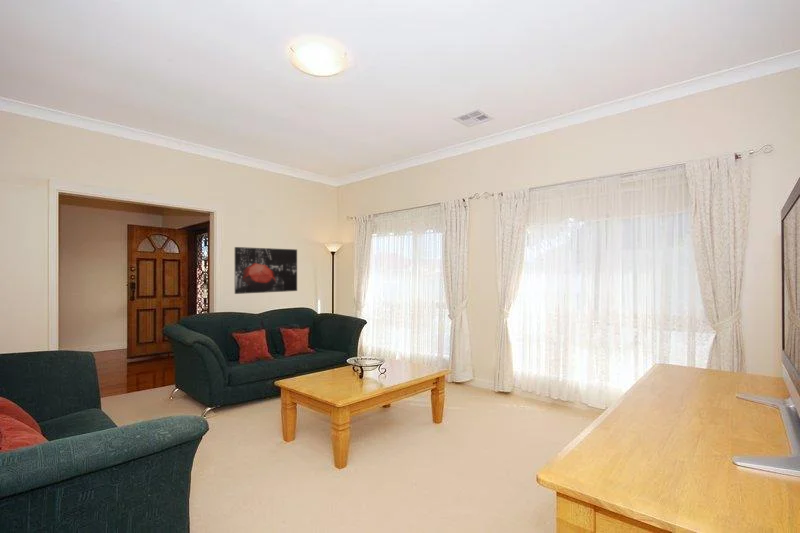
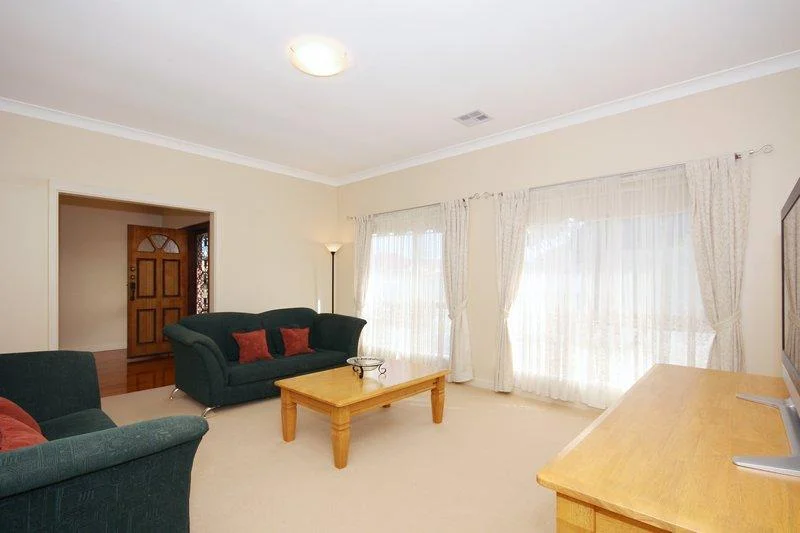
- wall art (267, 270)
